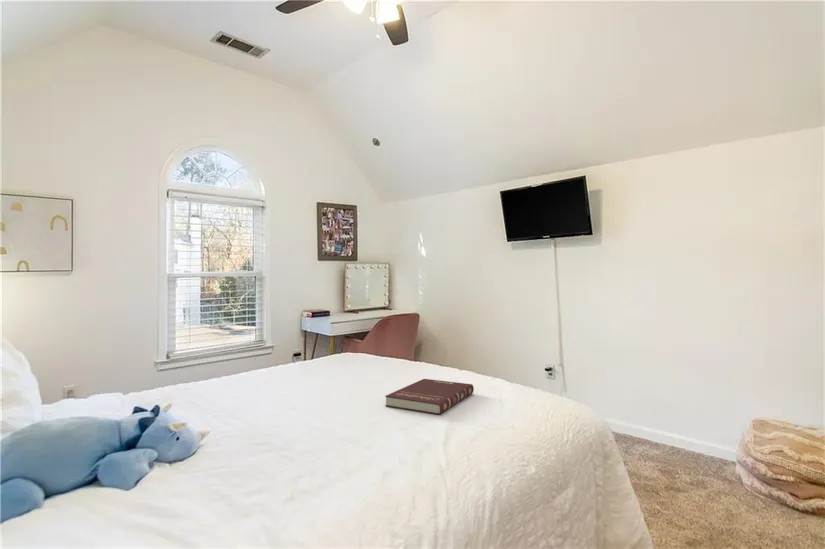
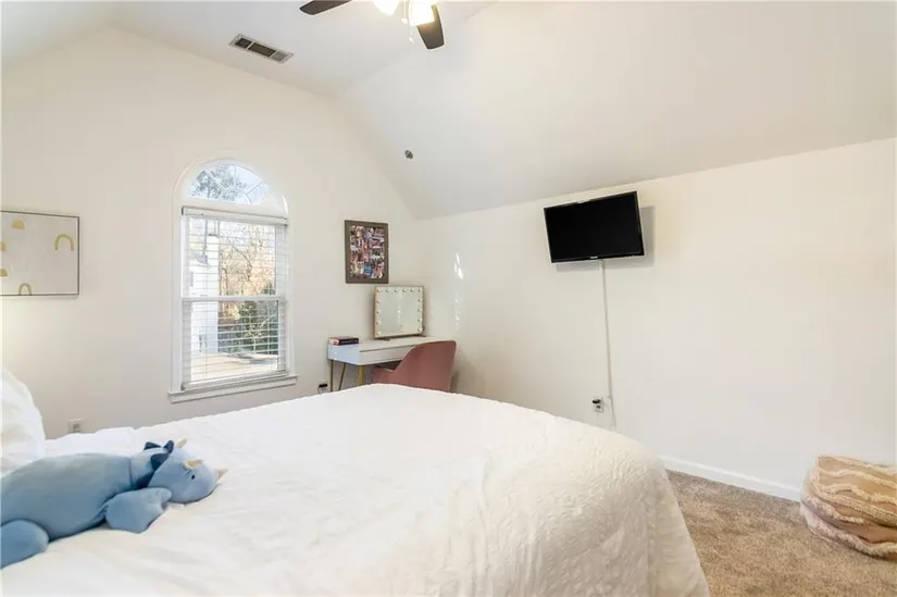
- book (431, 394)
